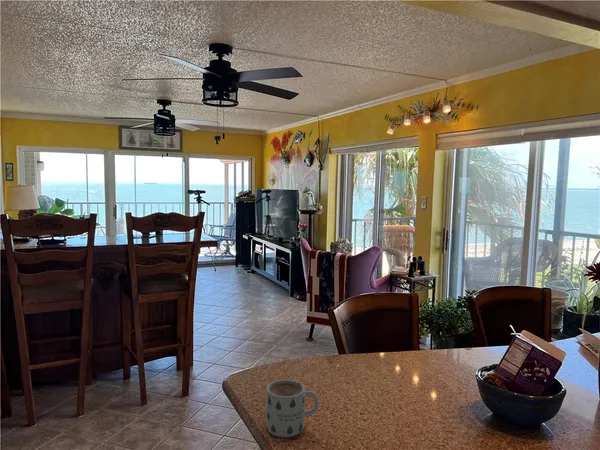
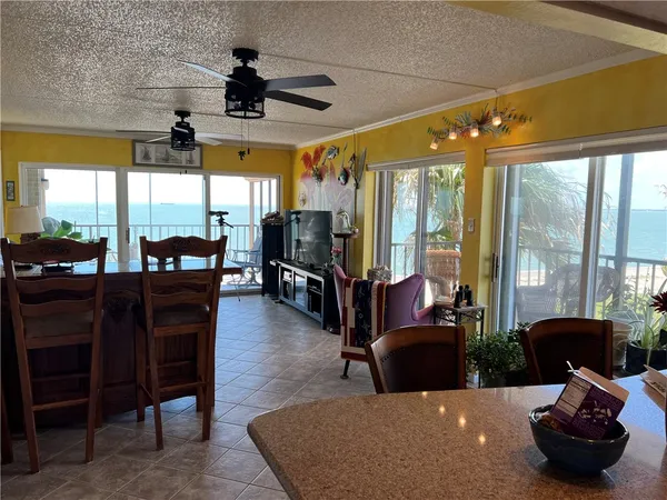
- mug (292, 406)
